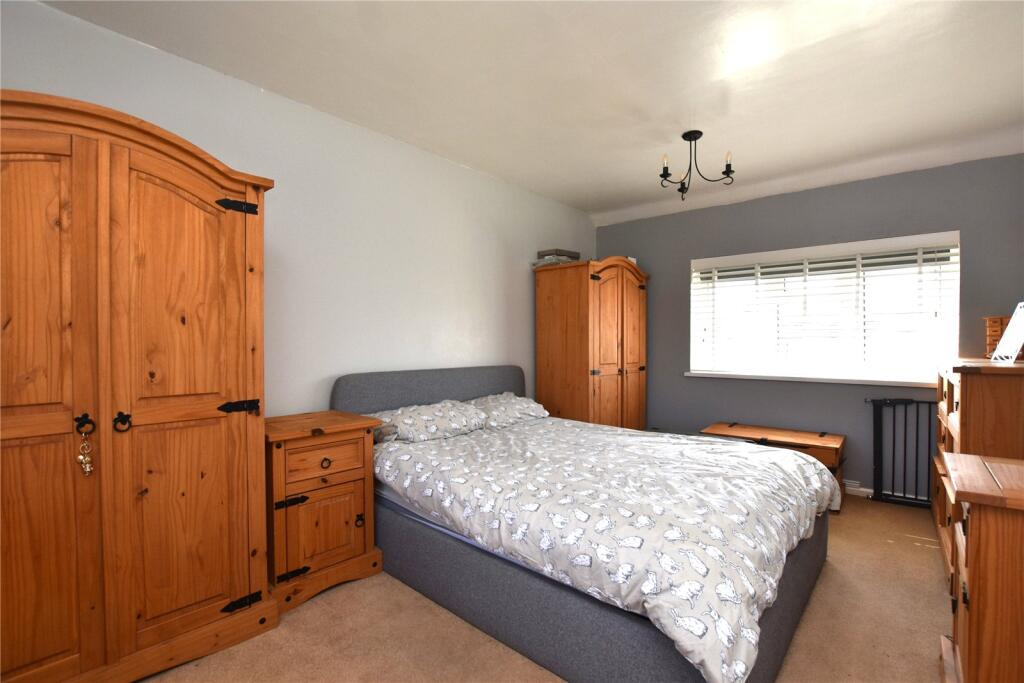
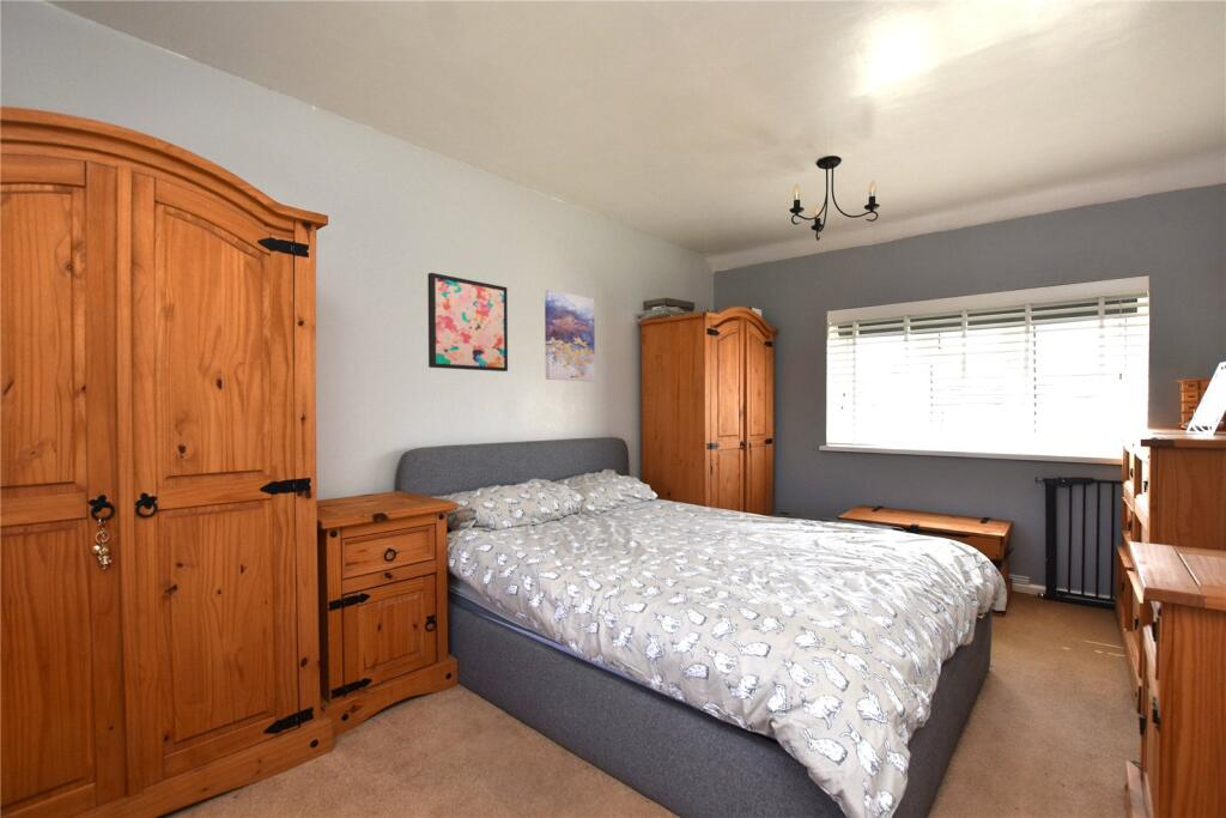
+ wall art (469, 325)
+ wall art (570, 337)
